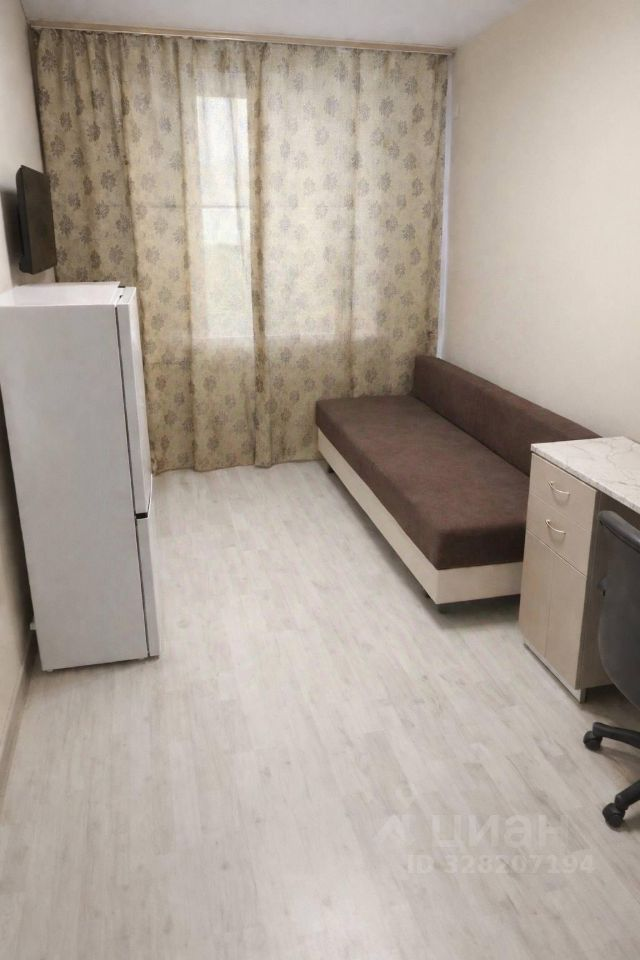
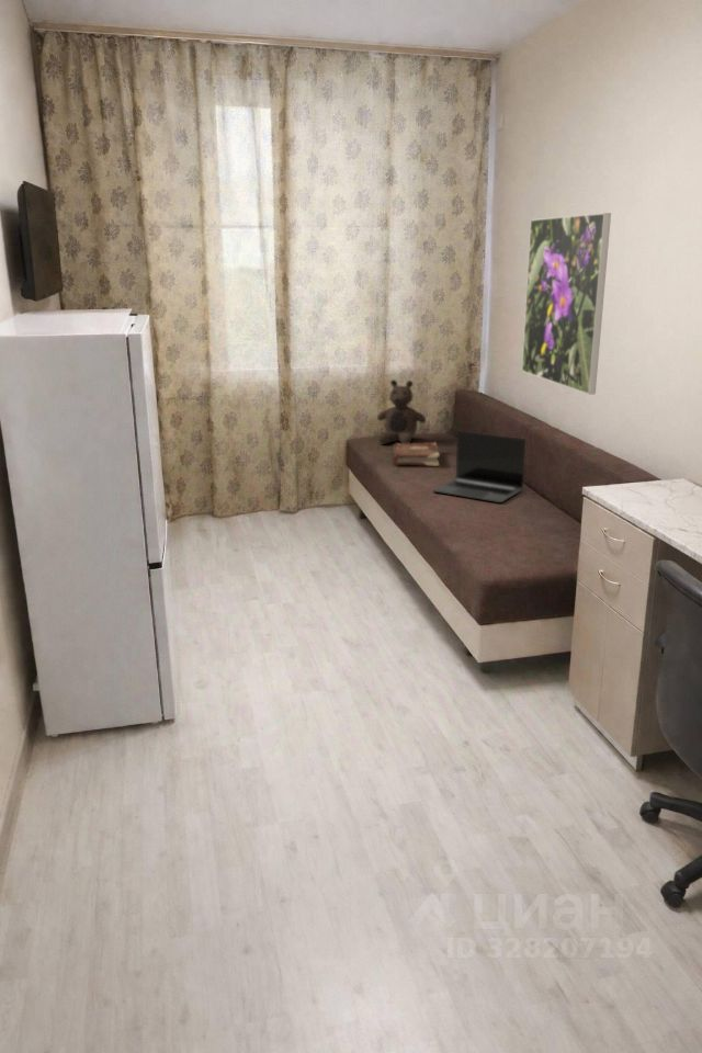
+ laptop (478, 465)
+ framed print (561, 302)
+ teddy bear (398, 411)
+ book (415, 453)
